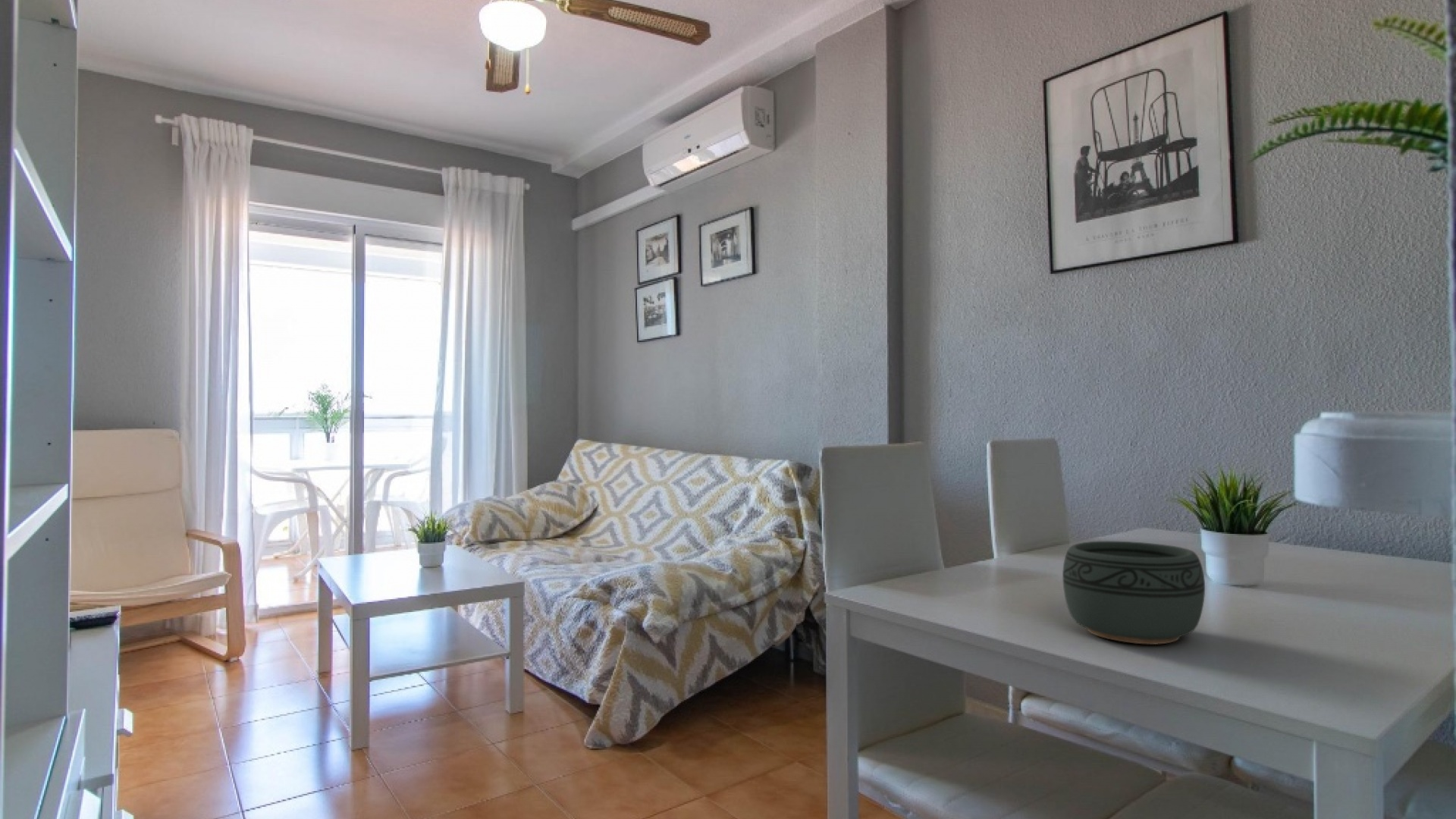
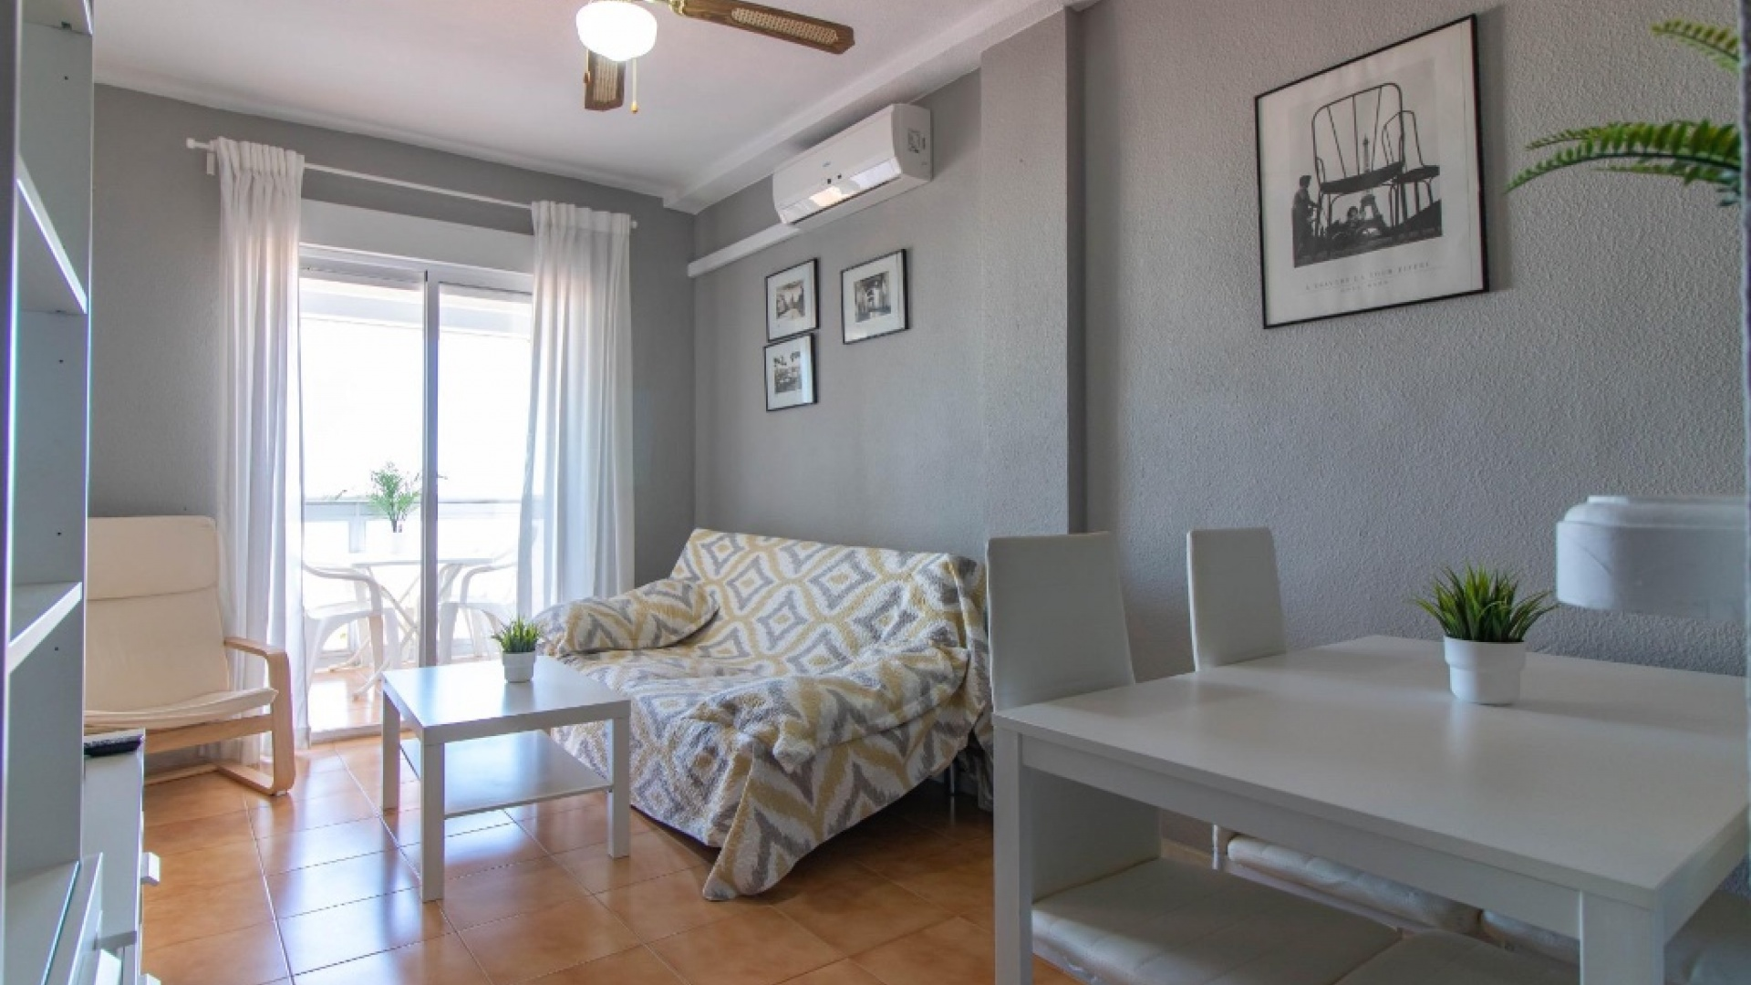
- bowl (1131, 591)
